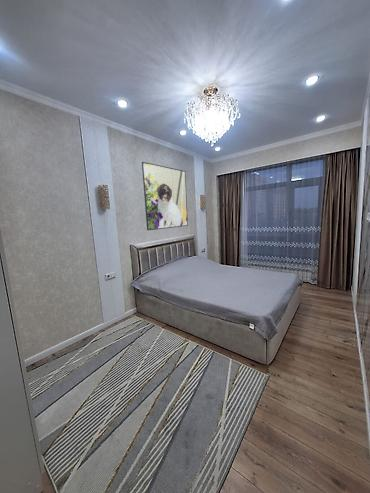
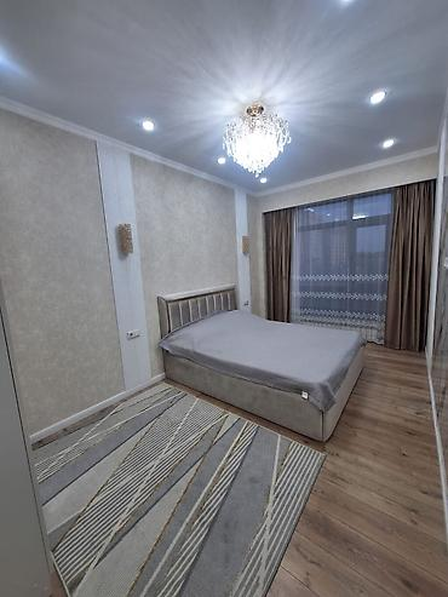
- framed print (167, 198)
